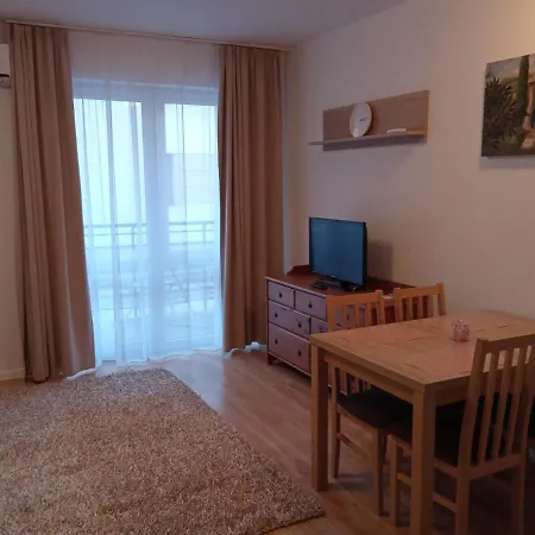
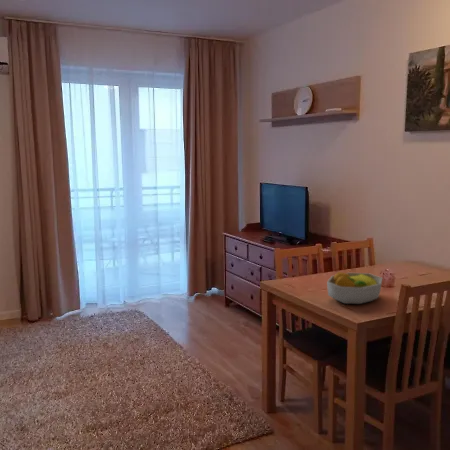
+ fruit bowl (354, 284)
